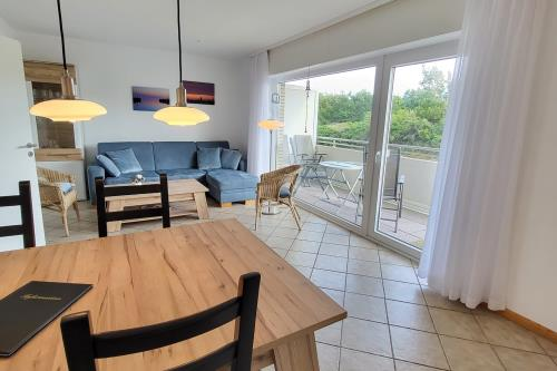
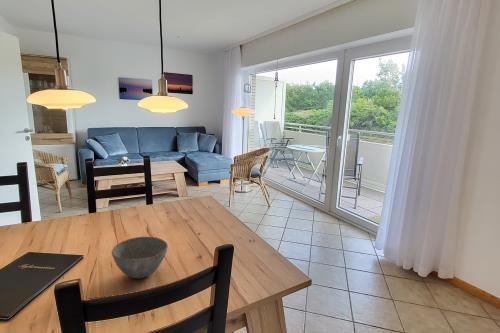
+ bowl (141, 260)
